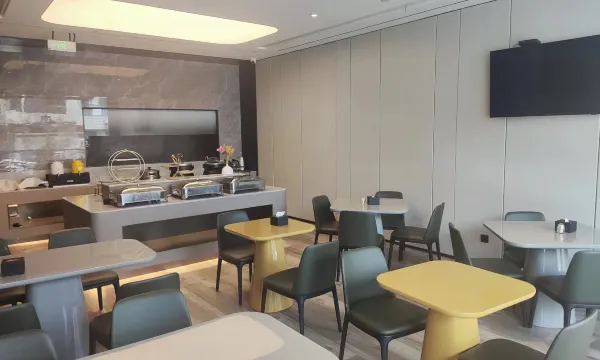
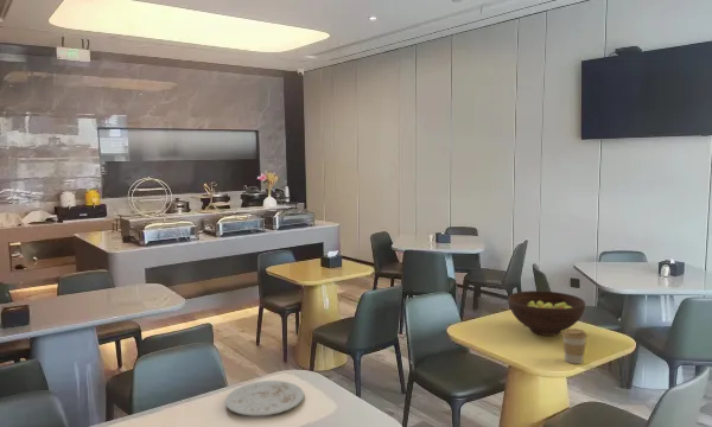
+ plate (265, 397)
+ coffee cup (573, 345)
+ fruit bowl (545, 316)
